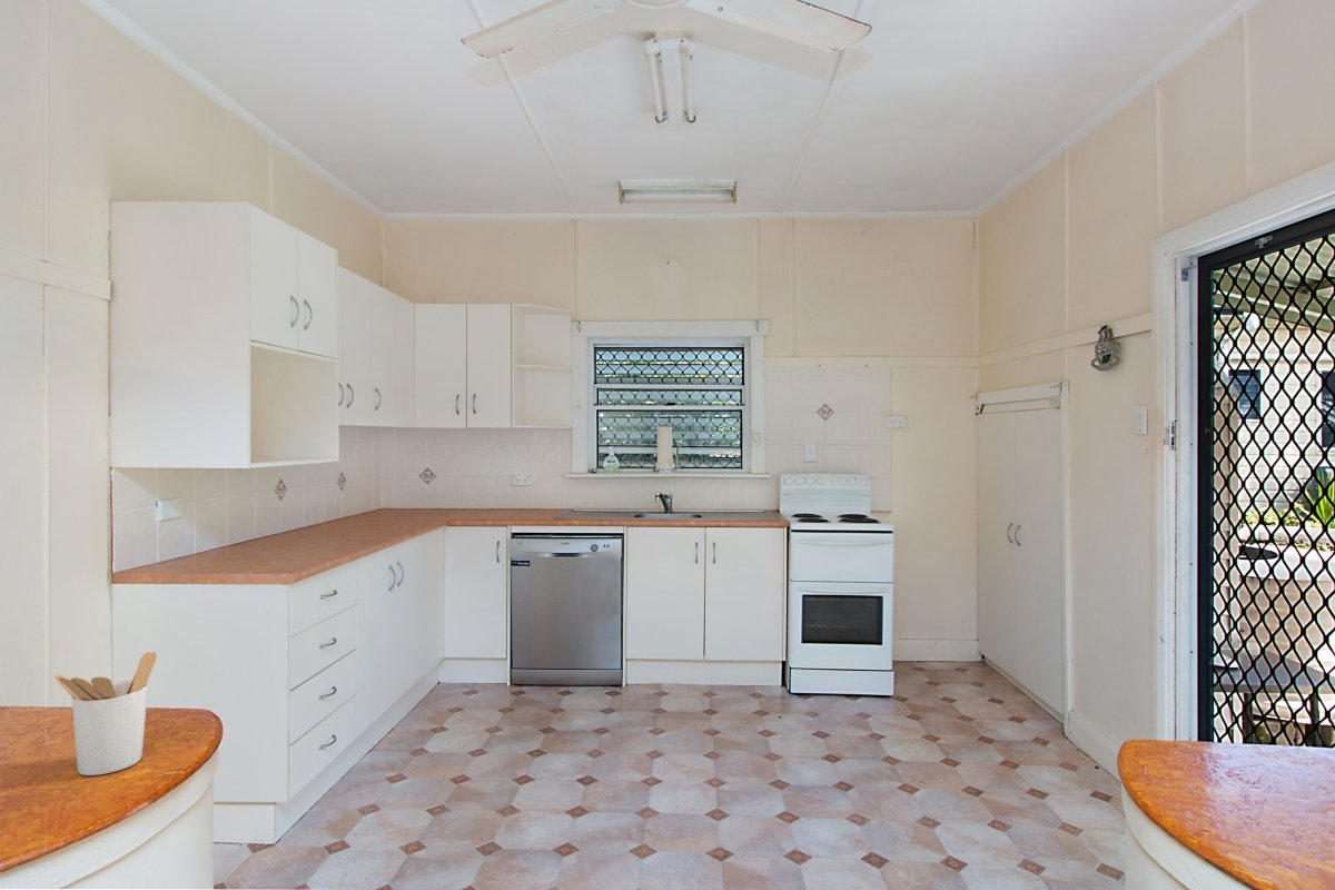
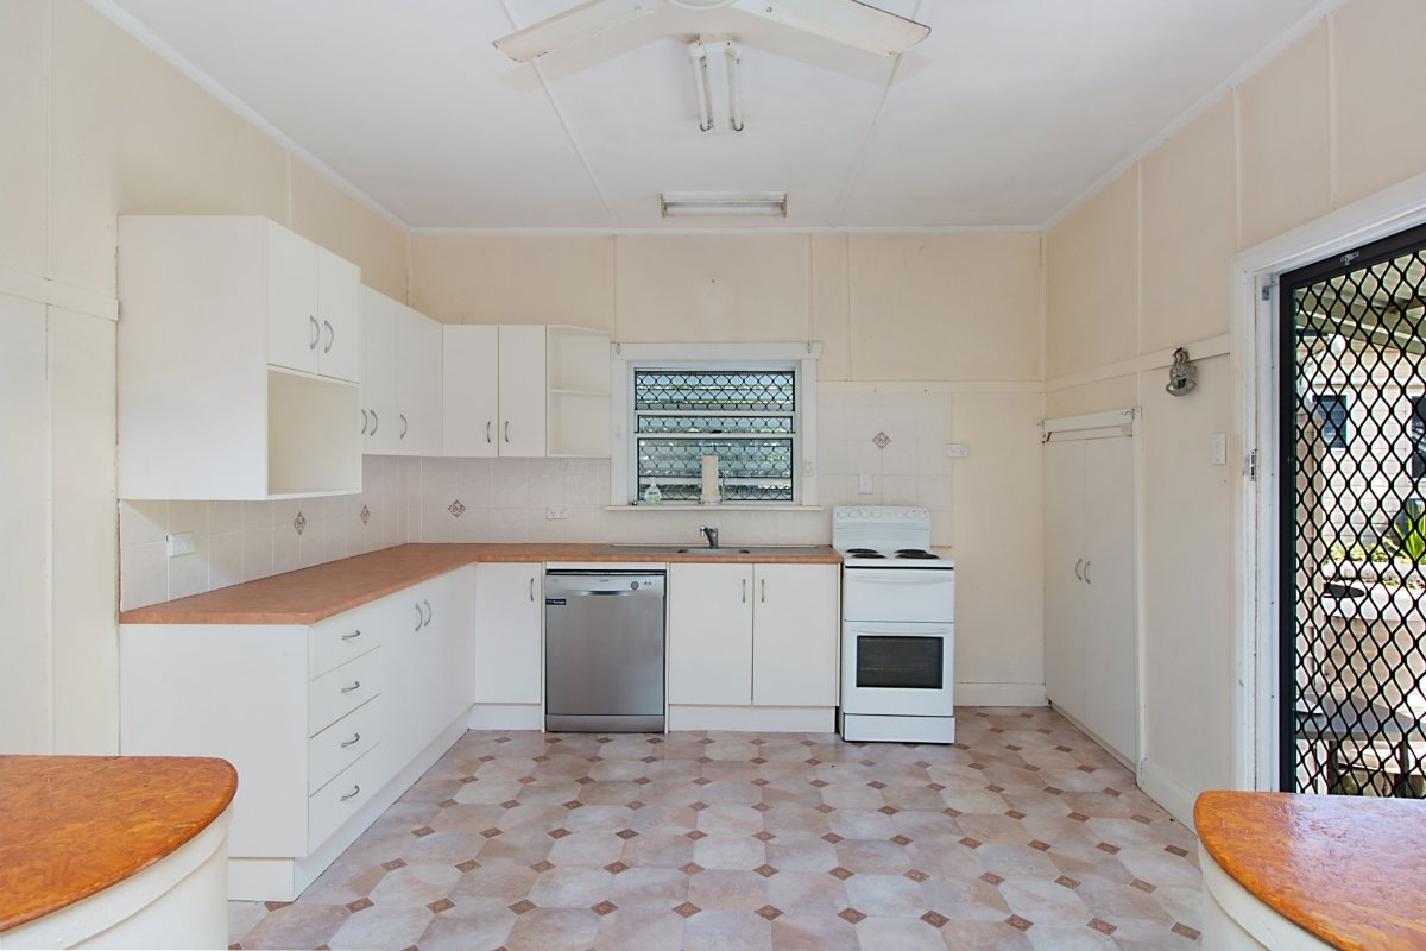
- utensil holder (102, 714)
